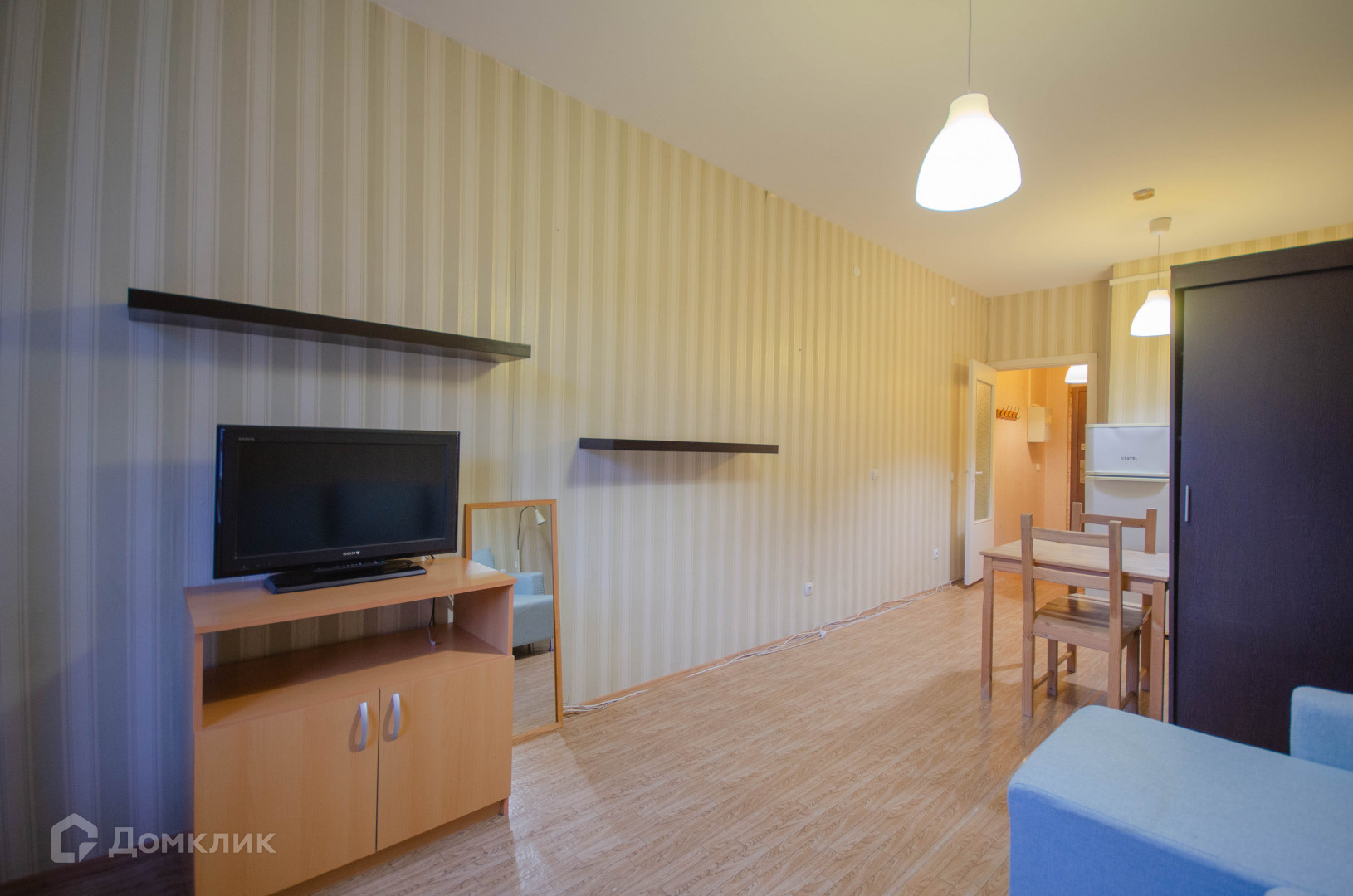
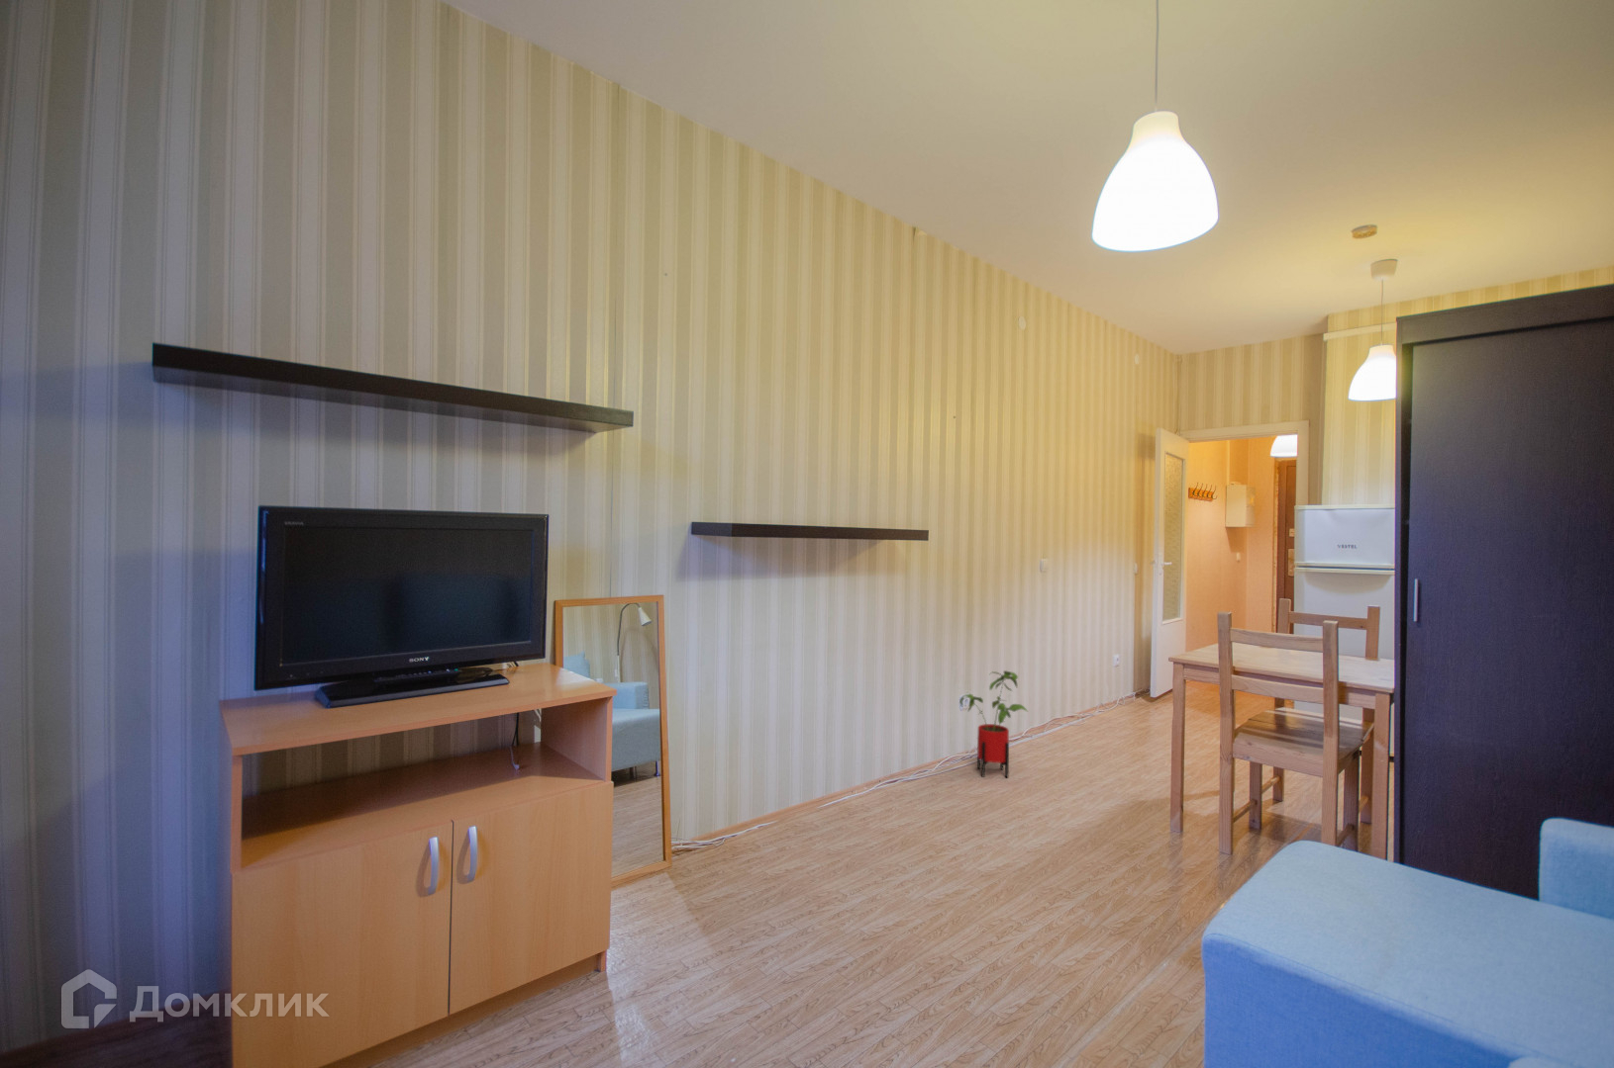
+ house plant (995, 722)
